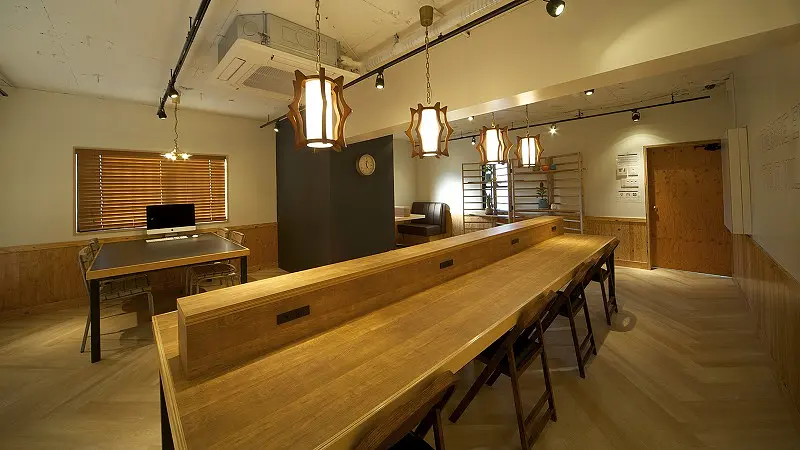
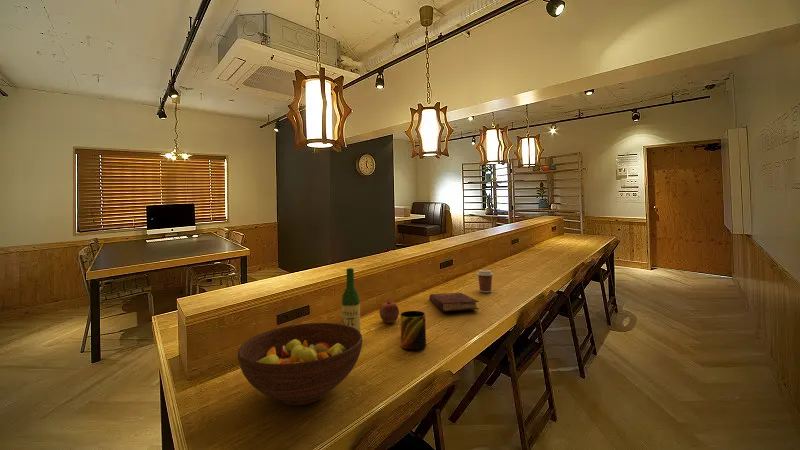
+ hardback book (452, 301)
+ fruit bowl (303, 367)
+ wine bottle (350, 306)
+ apple (389, 311)
+ coffee cup (485, 280)
+ mug (409, 328)
